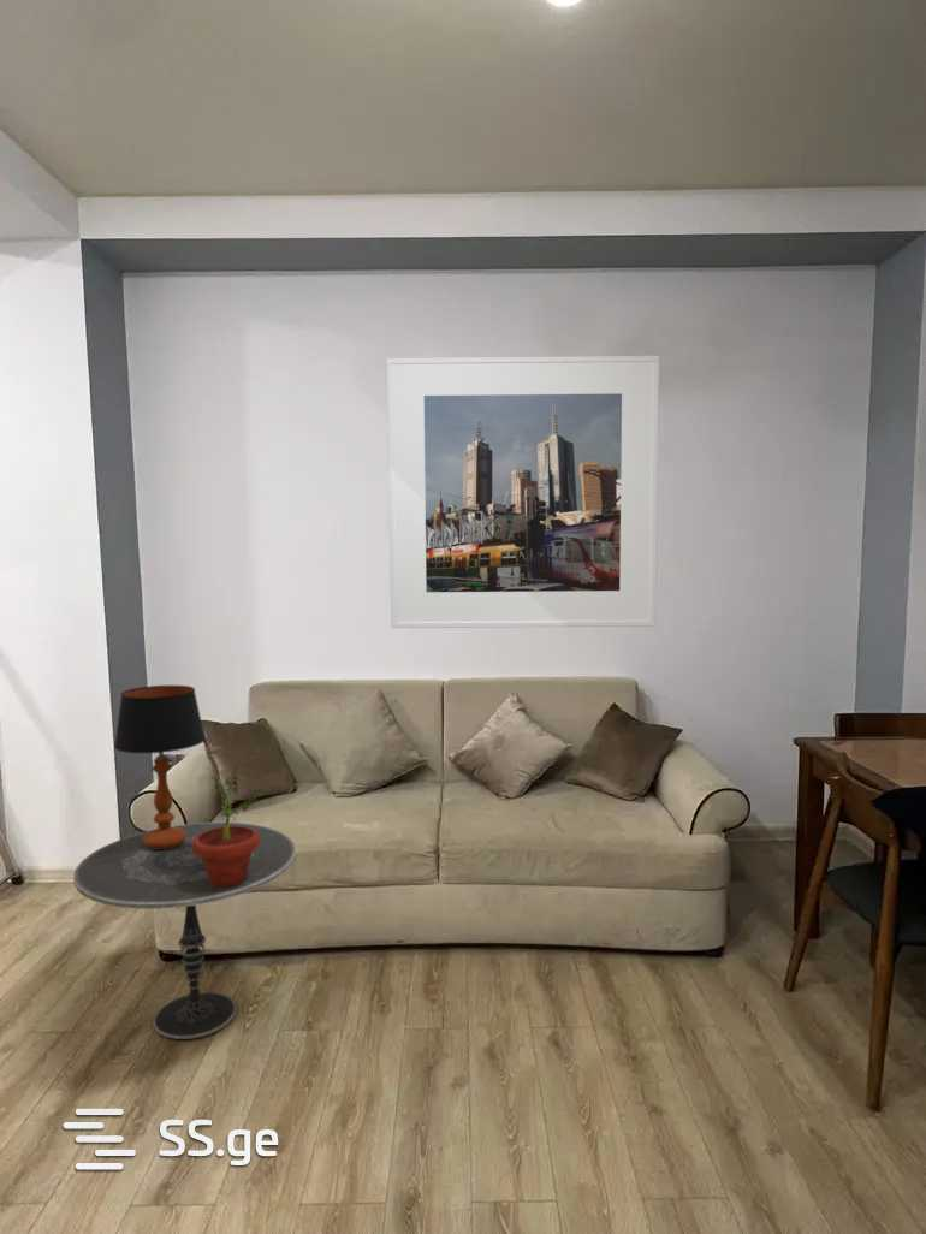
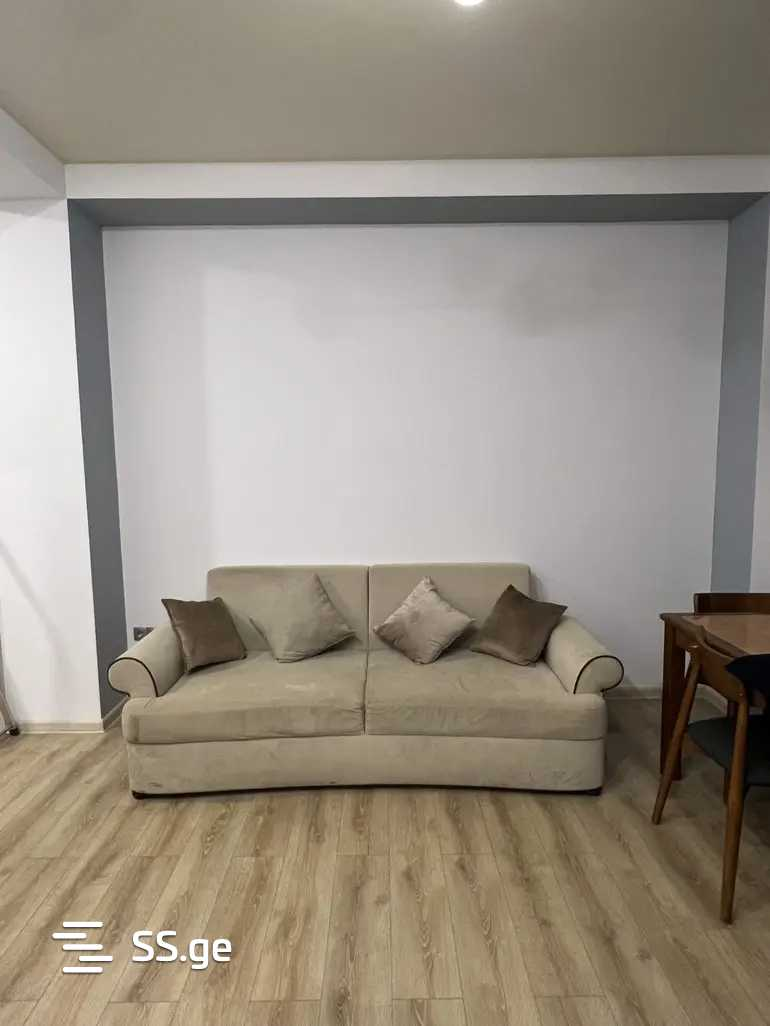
- side table (191, 937)
- potted plant (227, 826)
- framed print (522, 493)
- table lamp (161, 767)
